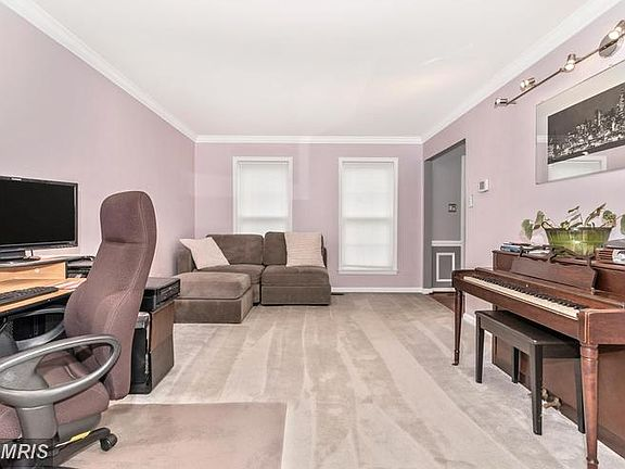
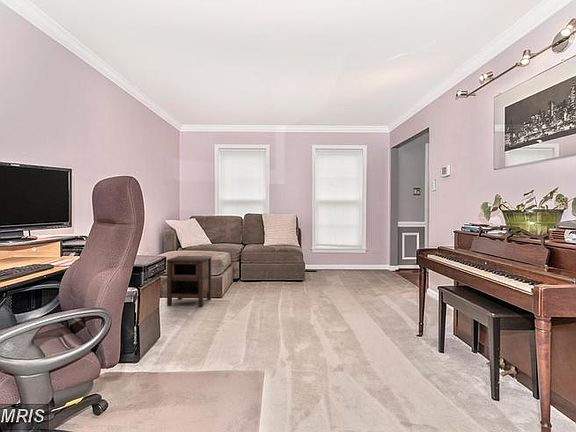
+ nightstand (190, 280)
